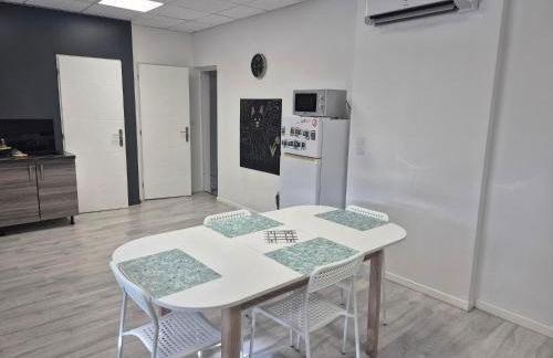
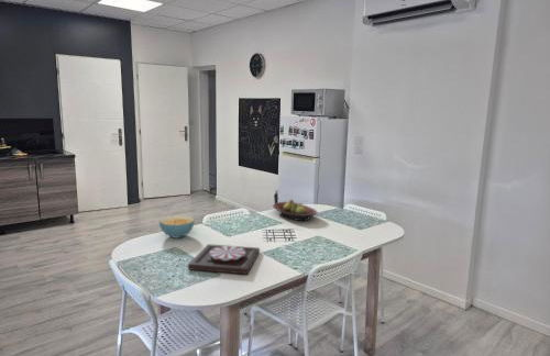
+ fruit bowl (294, 209)
+ plate (226, 256)
+ cereal bowl (177, 227)
